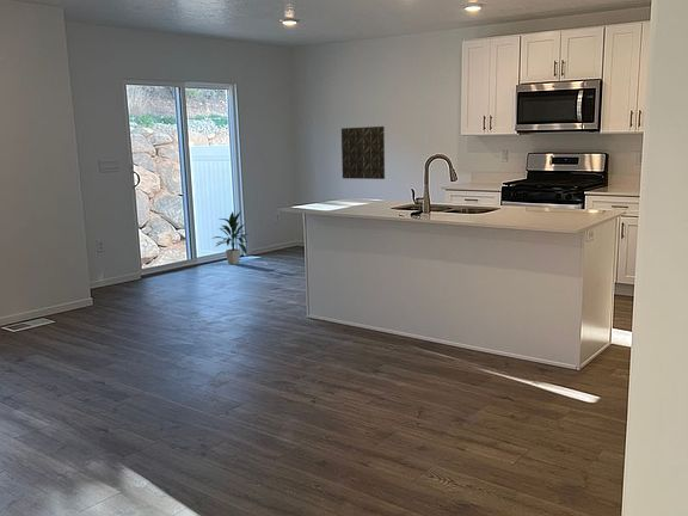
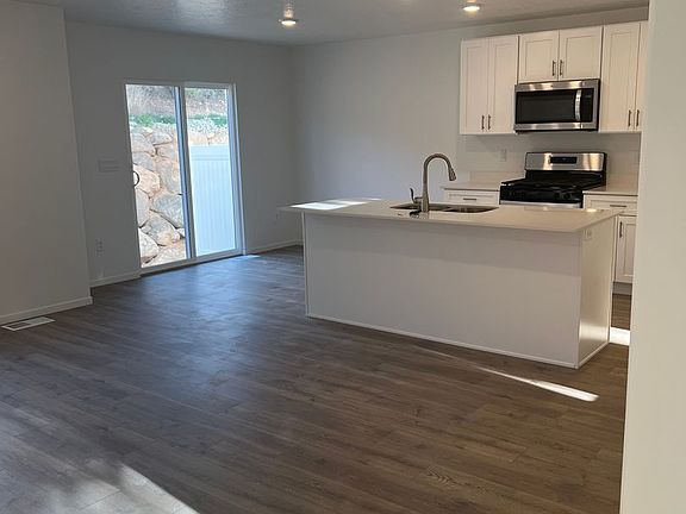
- wall panel (362, 153)
- indoor plant (232, 238)
